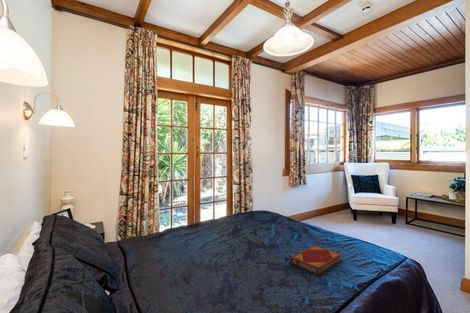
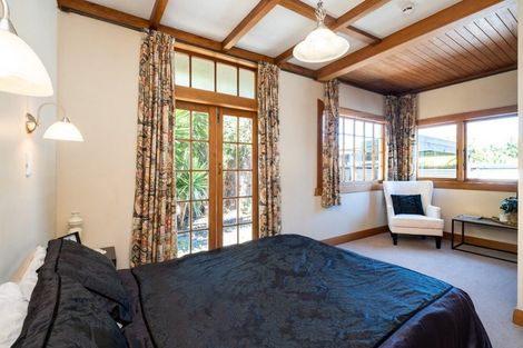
- hardback book (316, 258)
